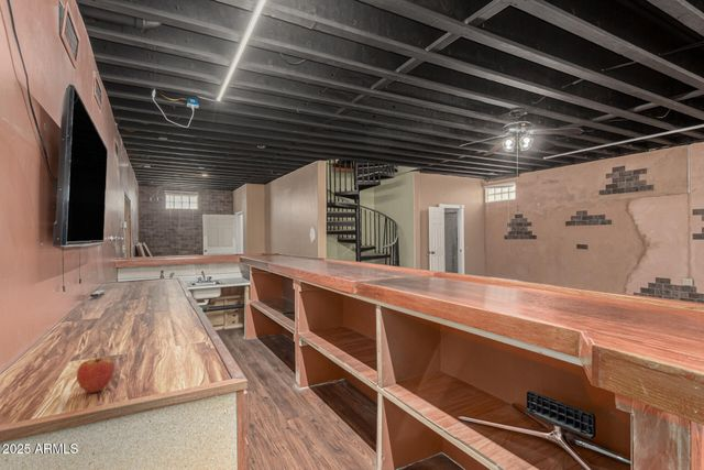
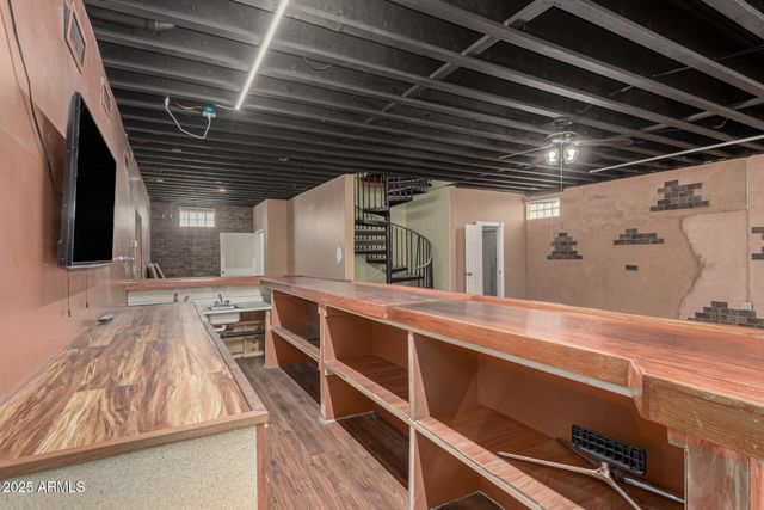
- fruit (96, 371)
